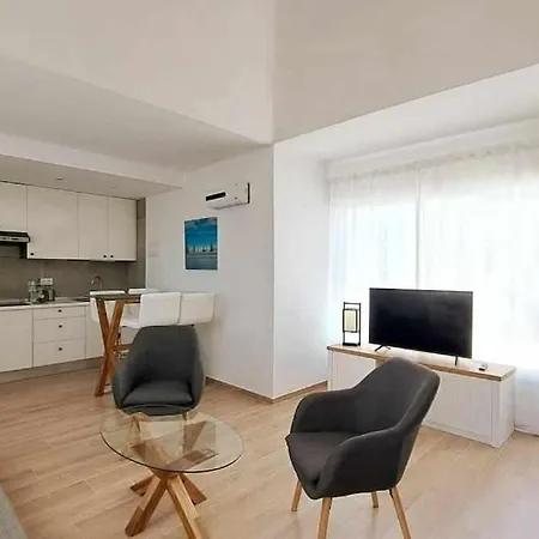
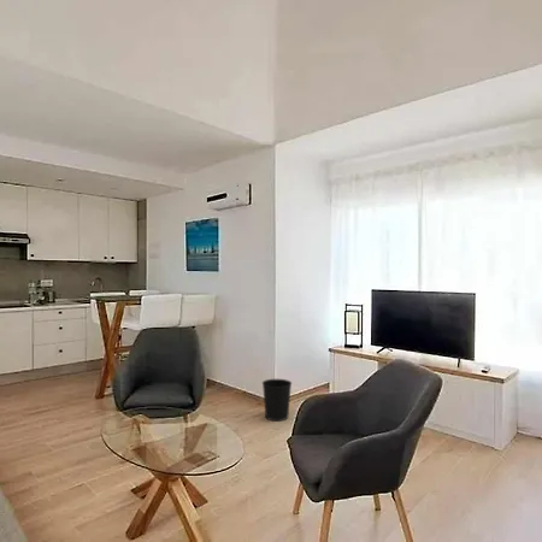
+ wastebasket (276, 399)
